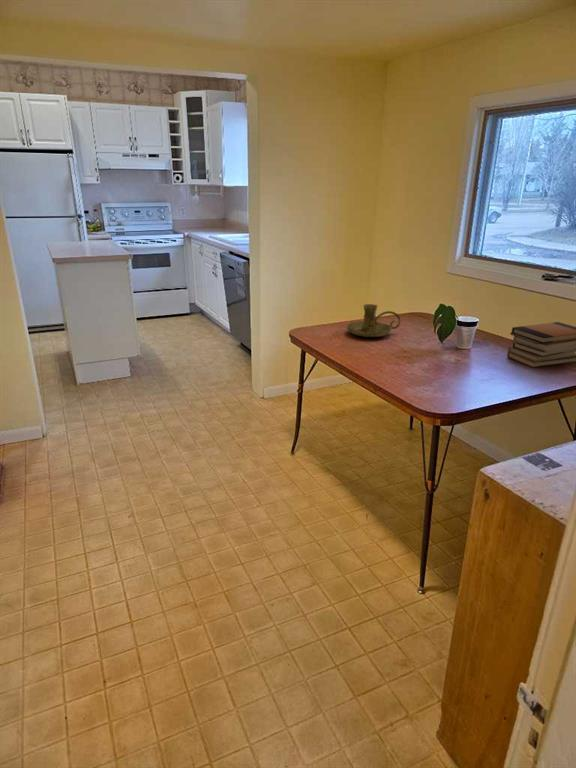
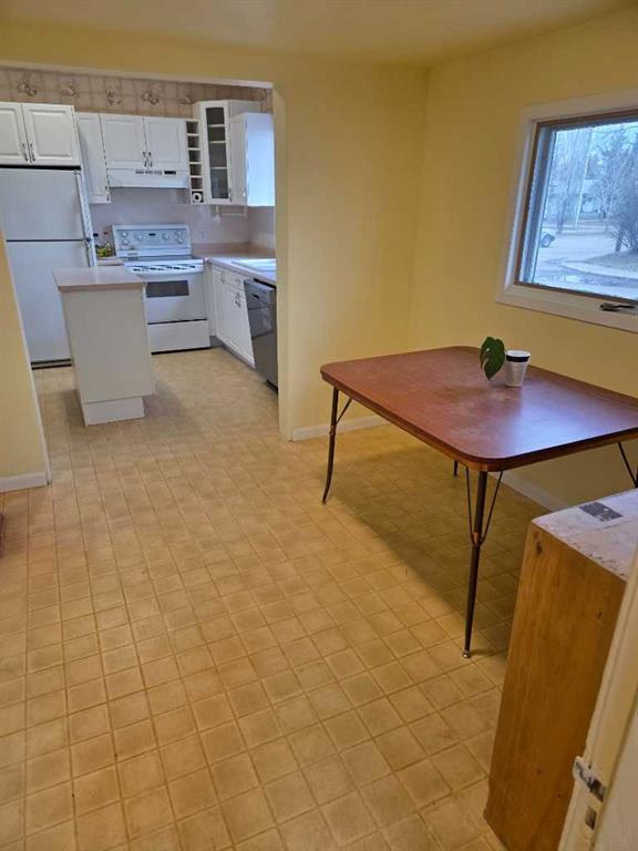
- candle holder (374, 319)
- book stack (547, 344)
